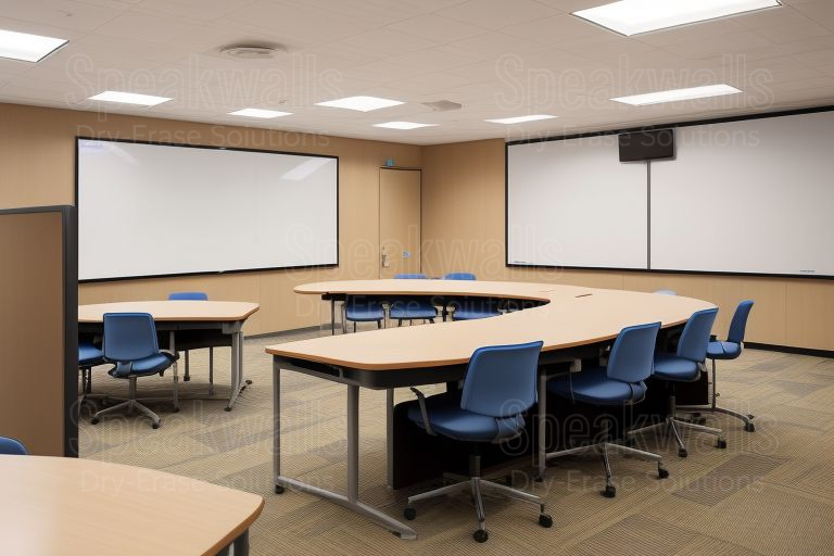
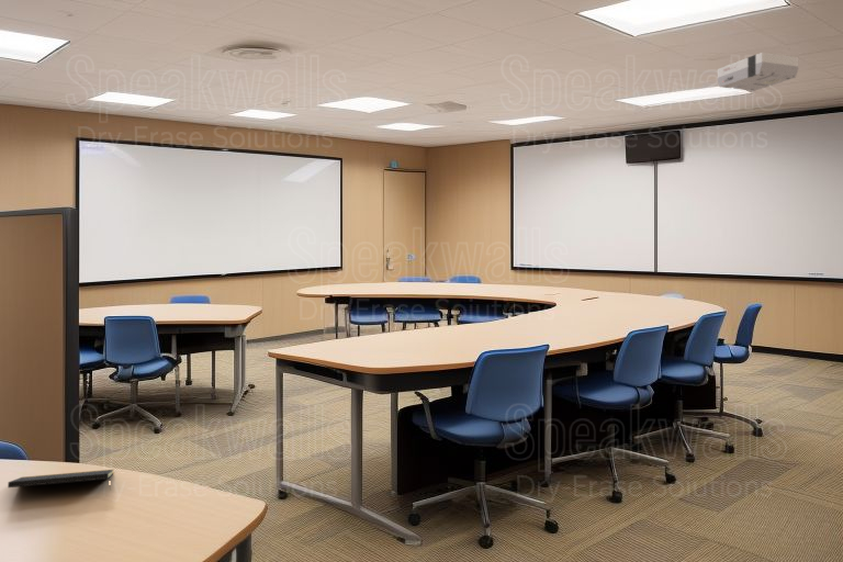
+ projector (756, 72)
+ notepad (64, 477)
